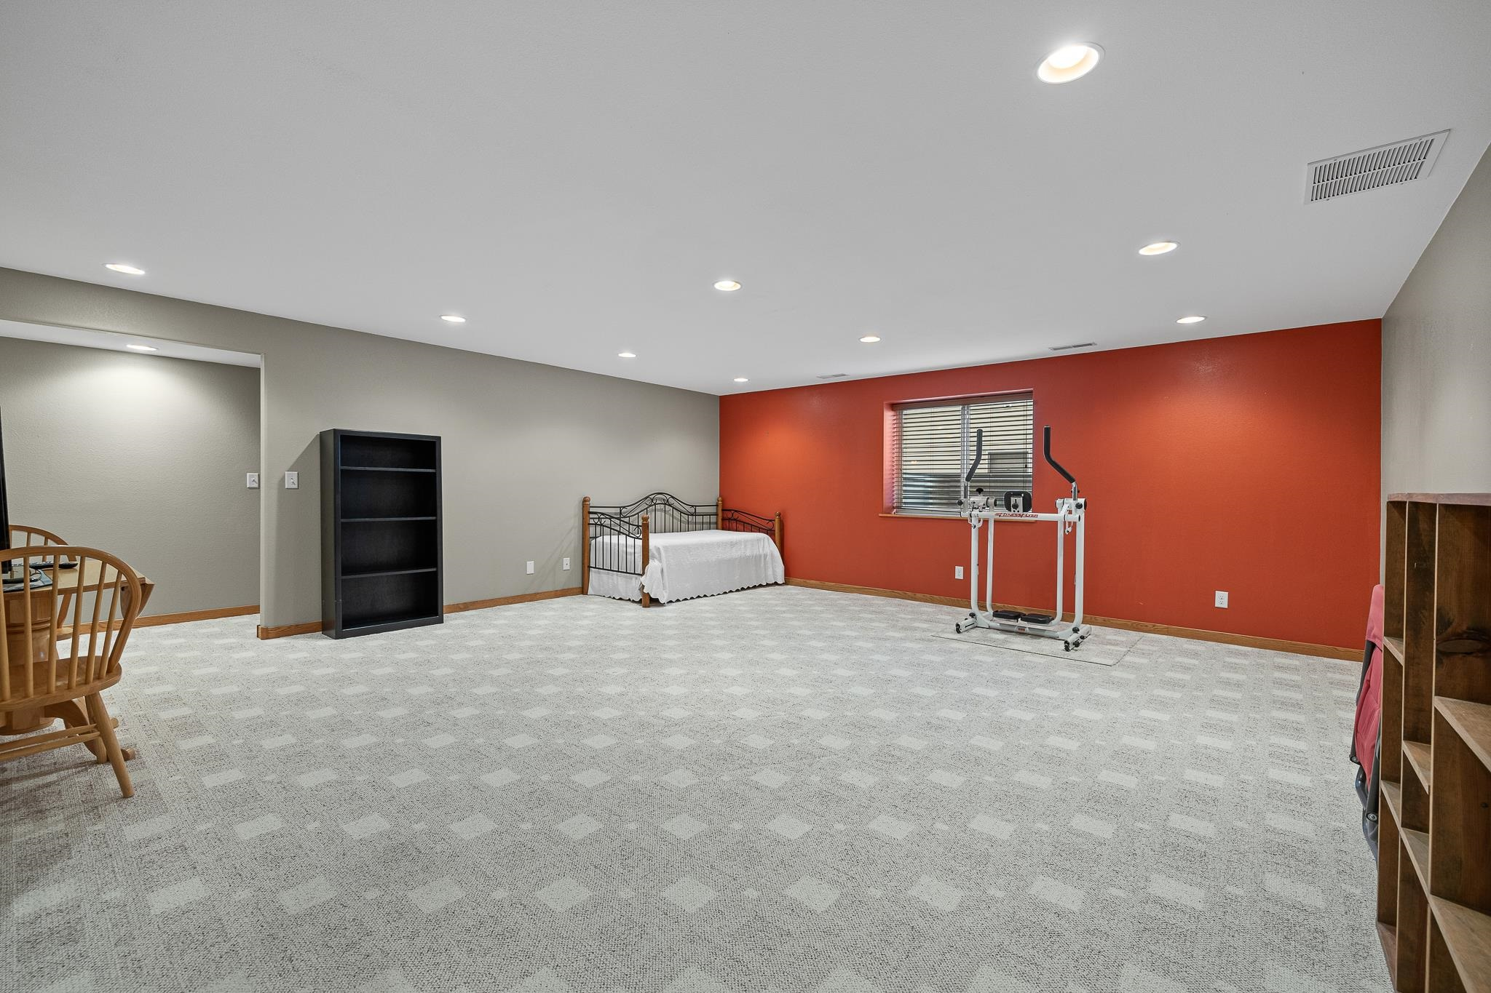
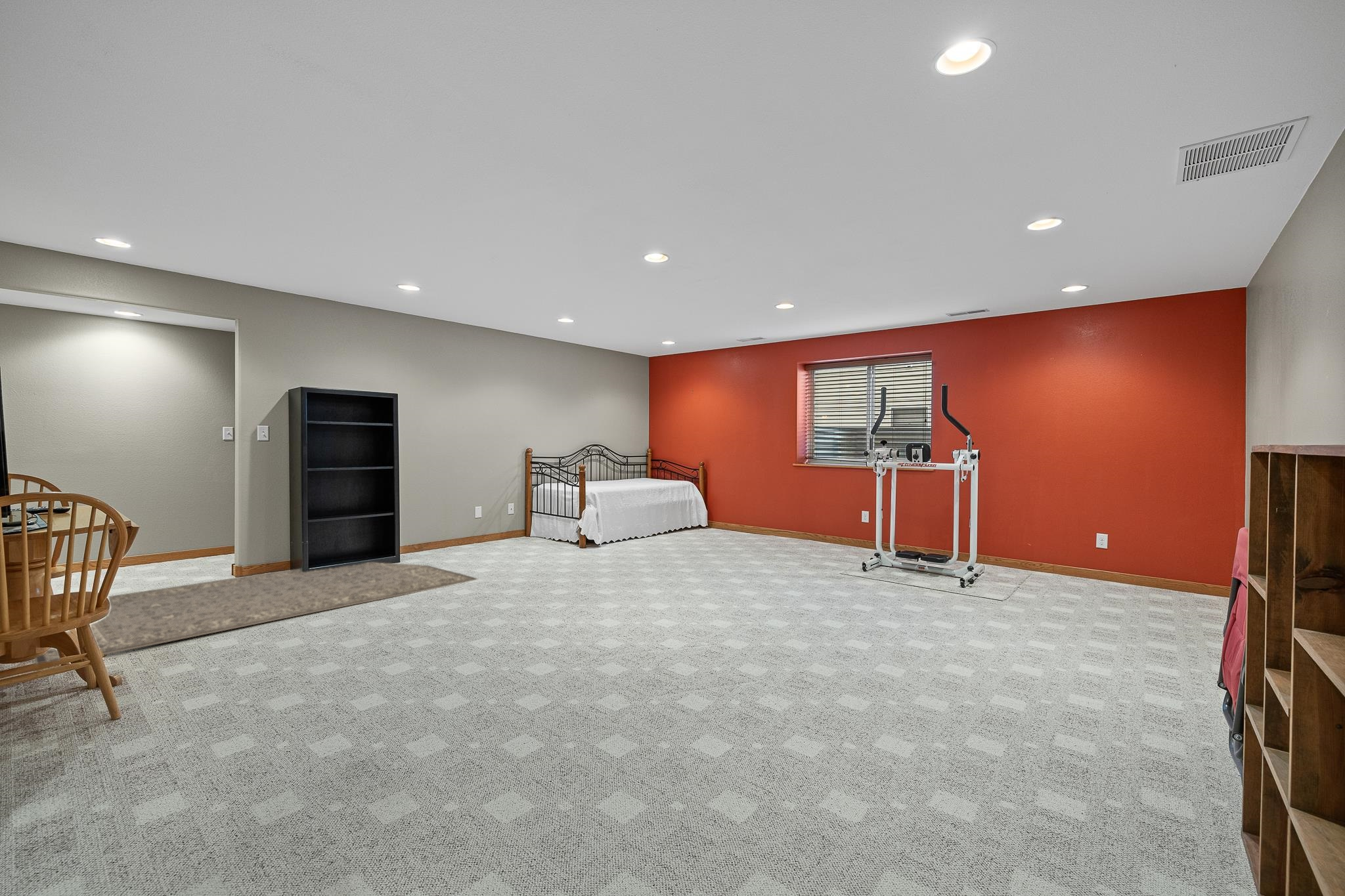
+ rug (273, 593)
